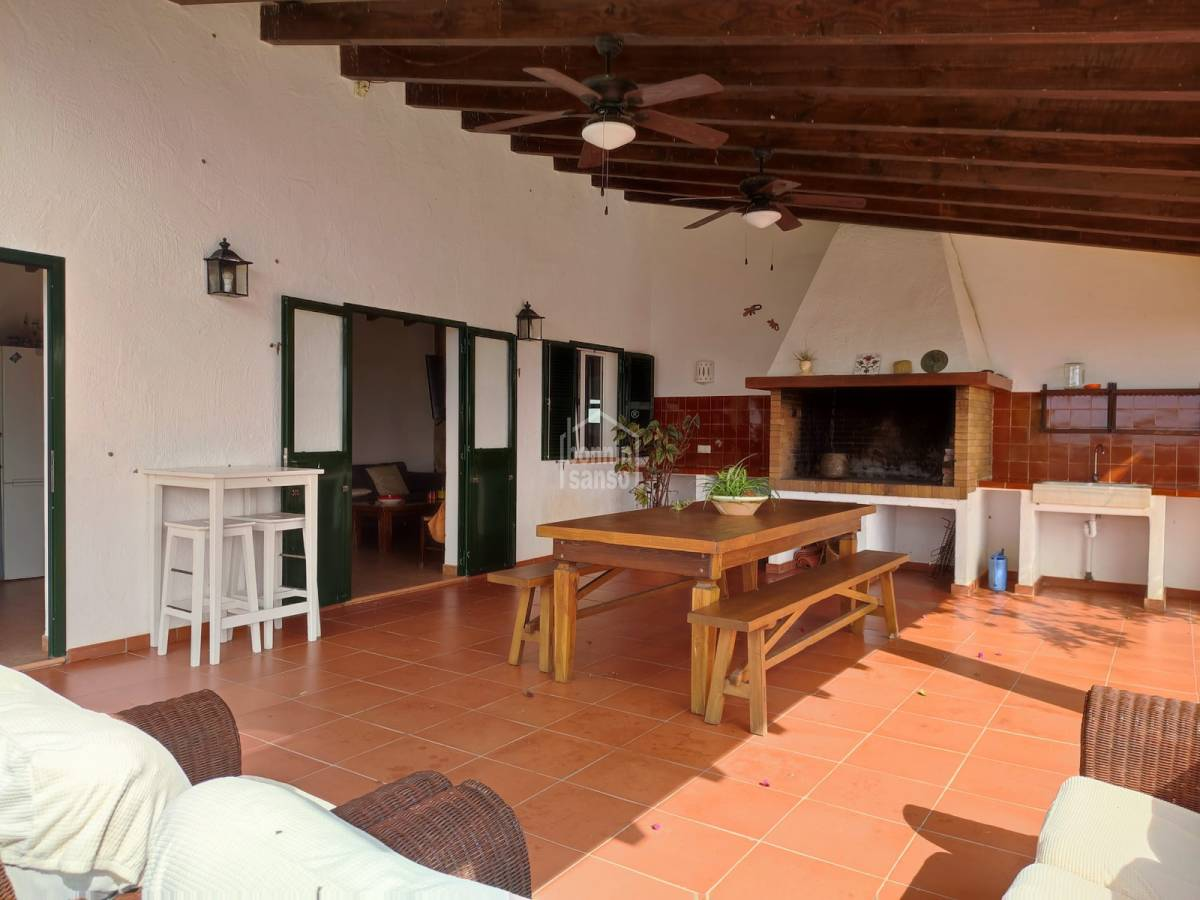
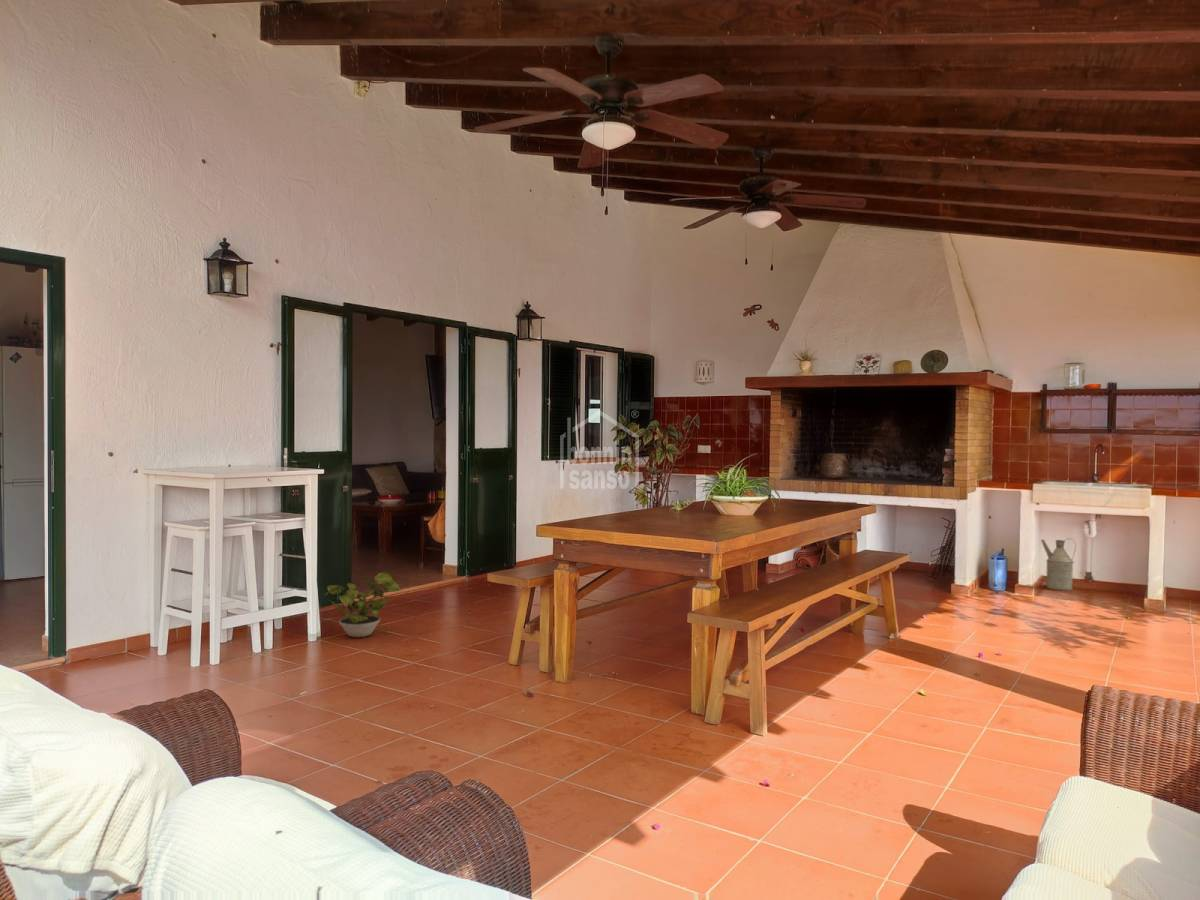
+ potted plant (363, 604)
+ watering can (1057, 562)
